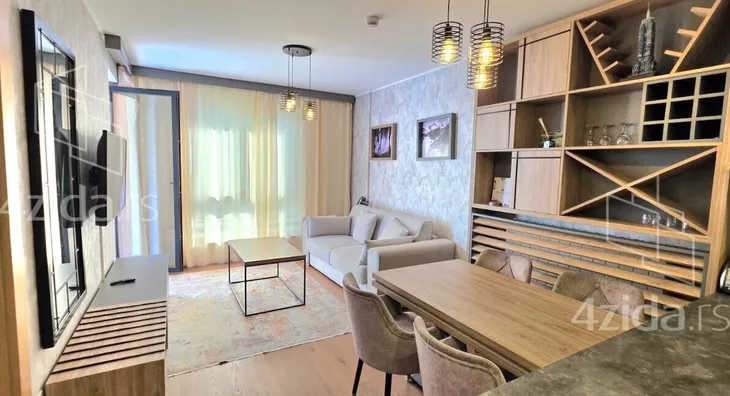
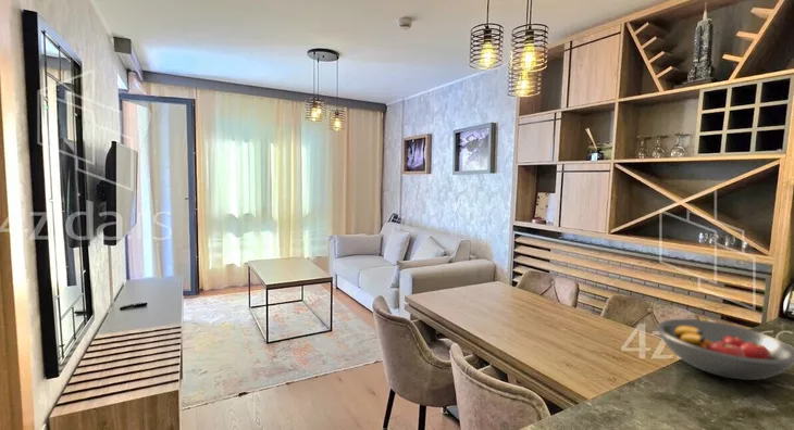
+ fruit bowl (721, 347)
